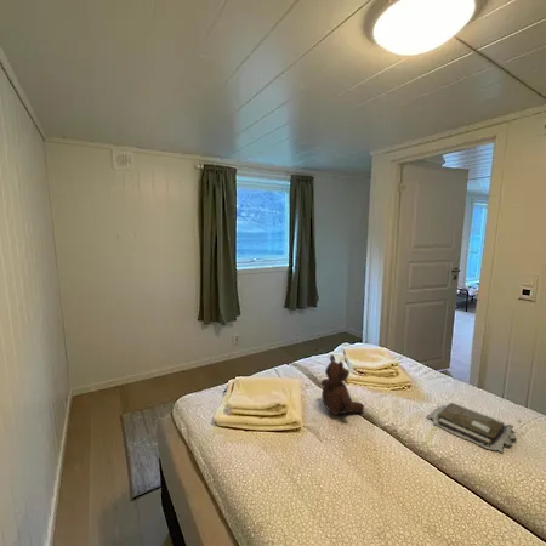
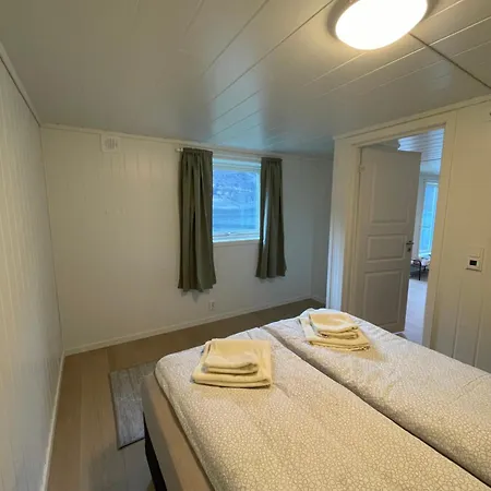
- teddy bear (342, 383)
- book (471, 416)
